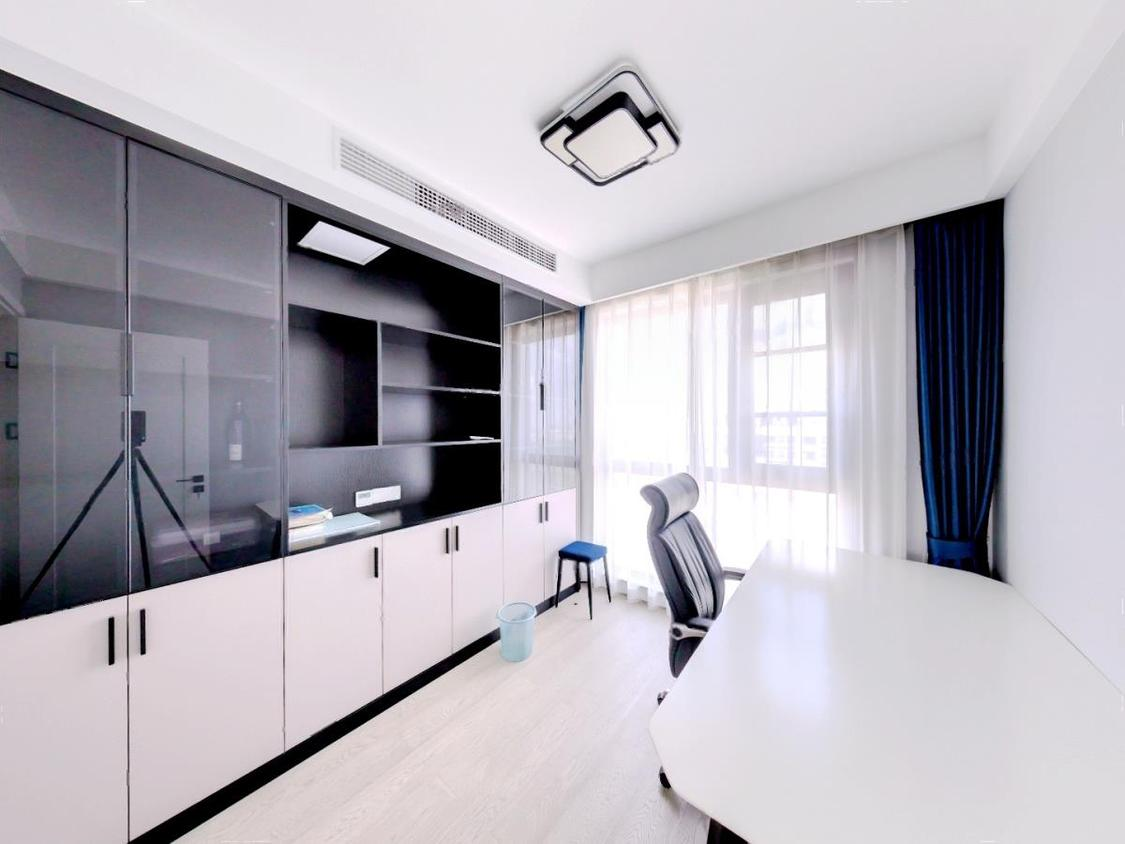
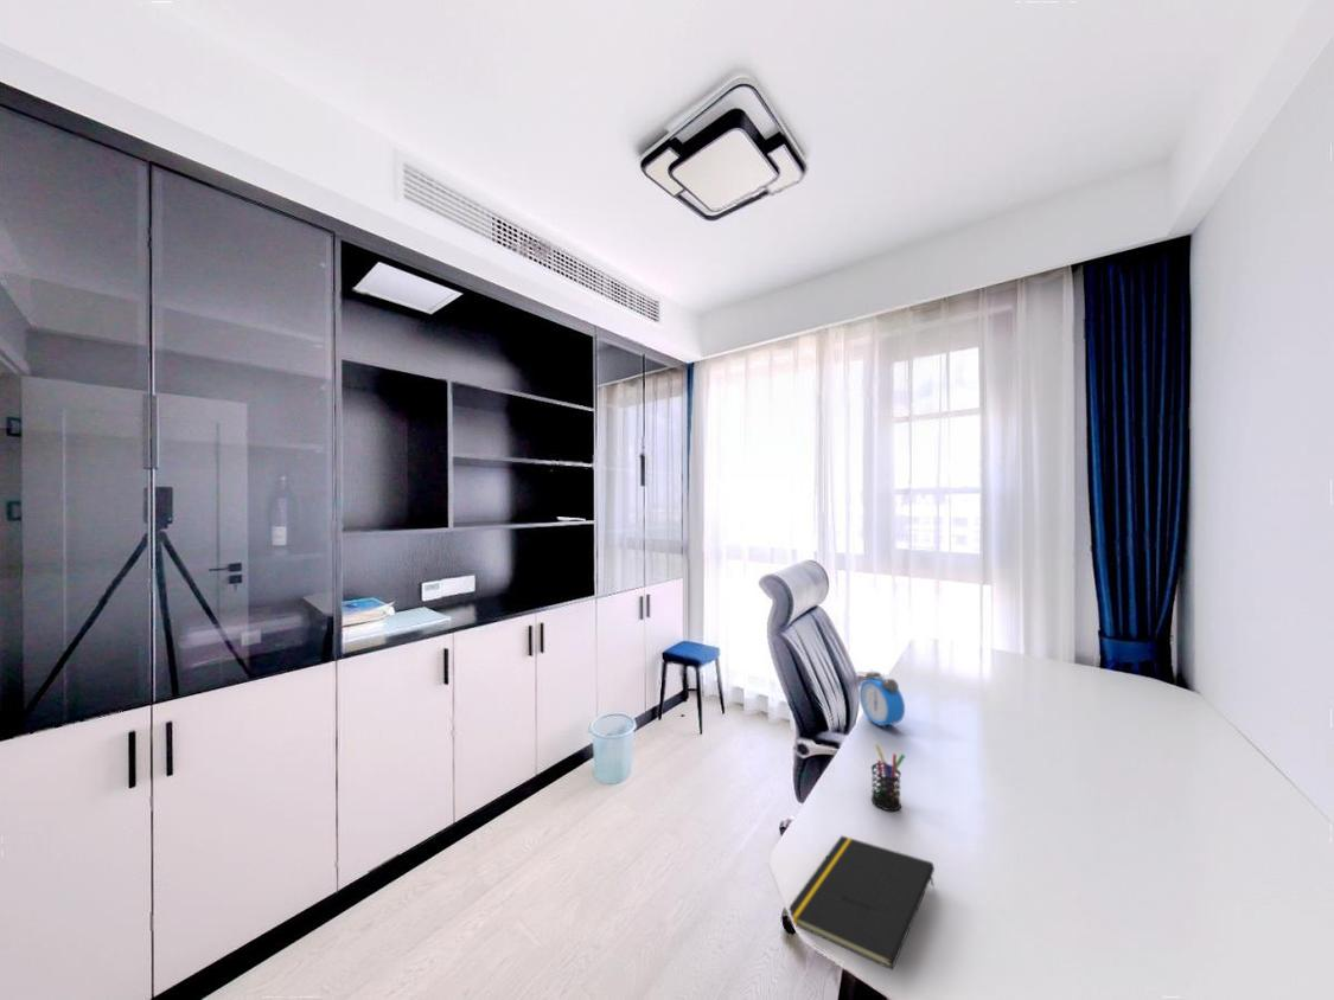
+ alarm clock (881, 698)
+ pen holder (889, 775)
+ notepad (862, 891)
